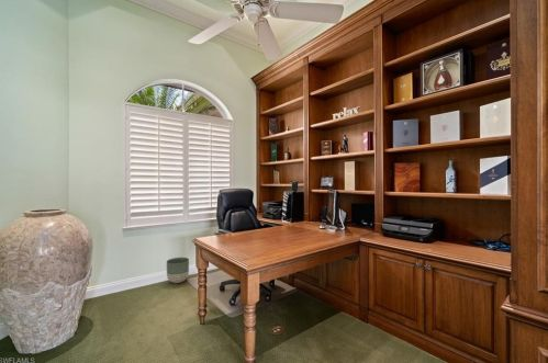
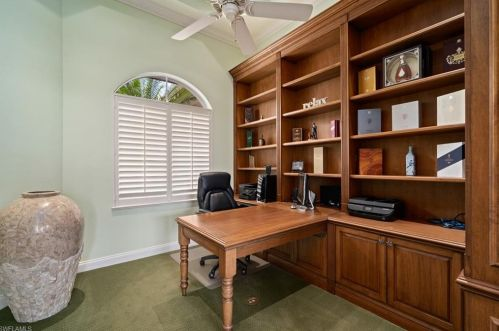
- planter (178, 271)
